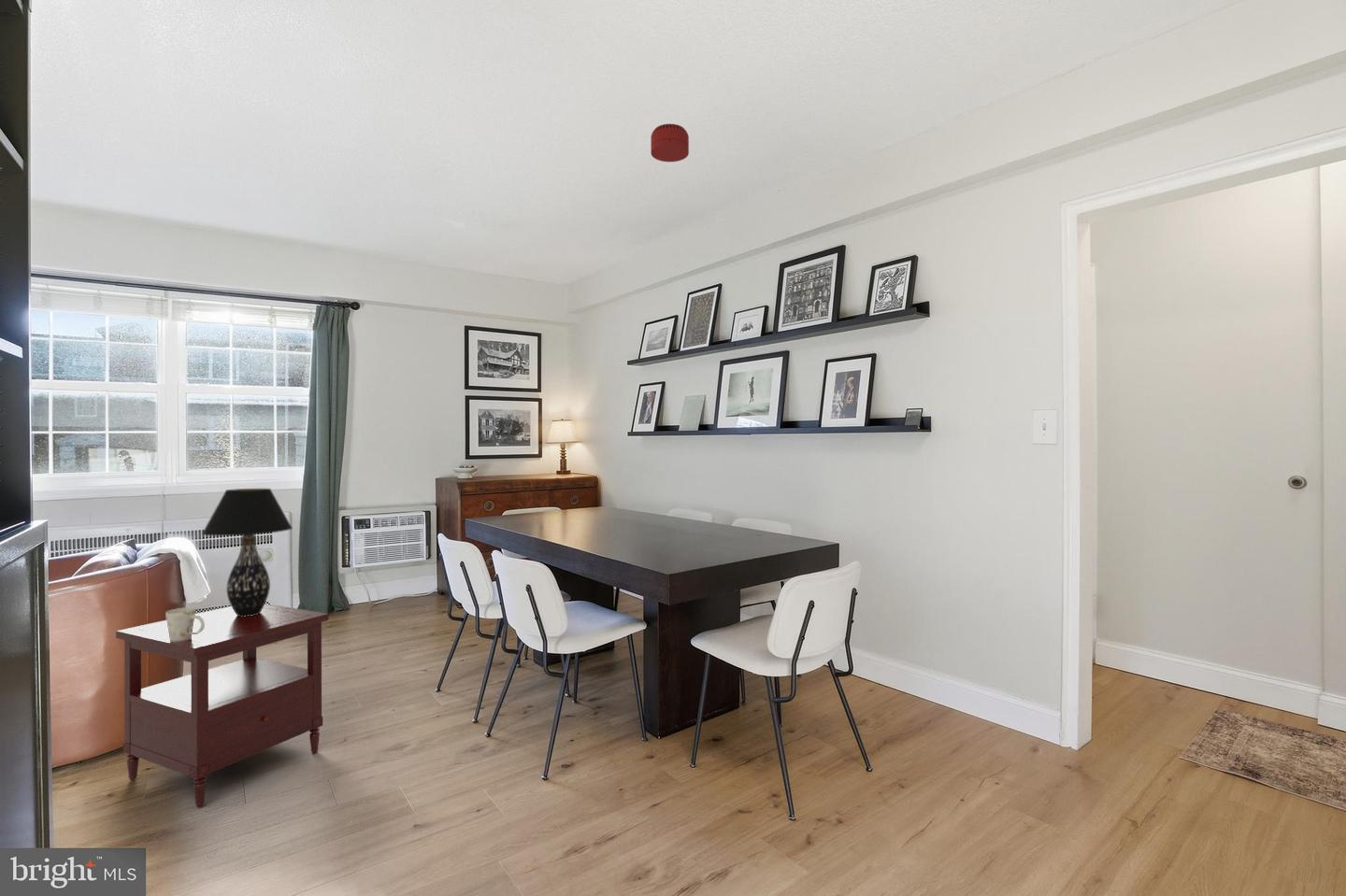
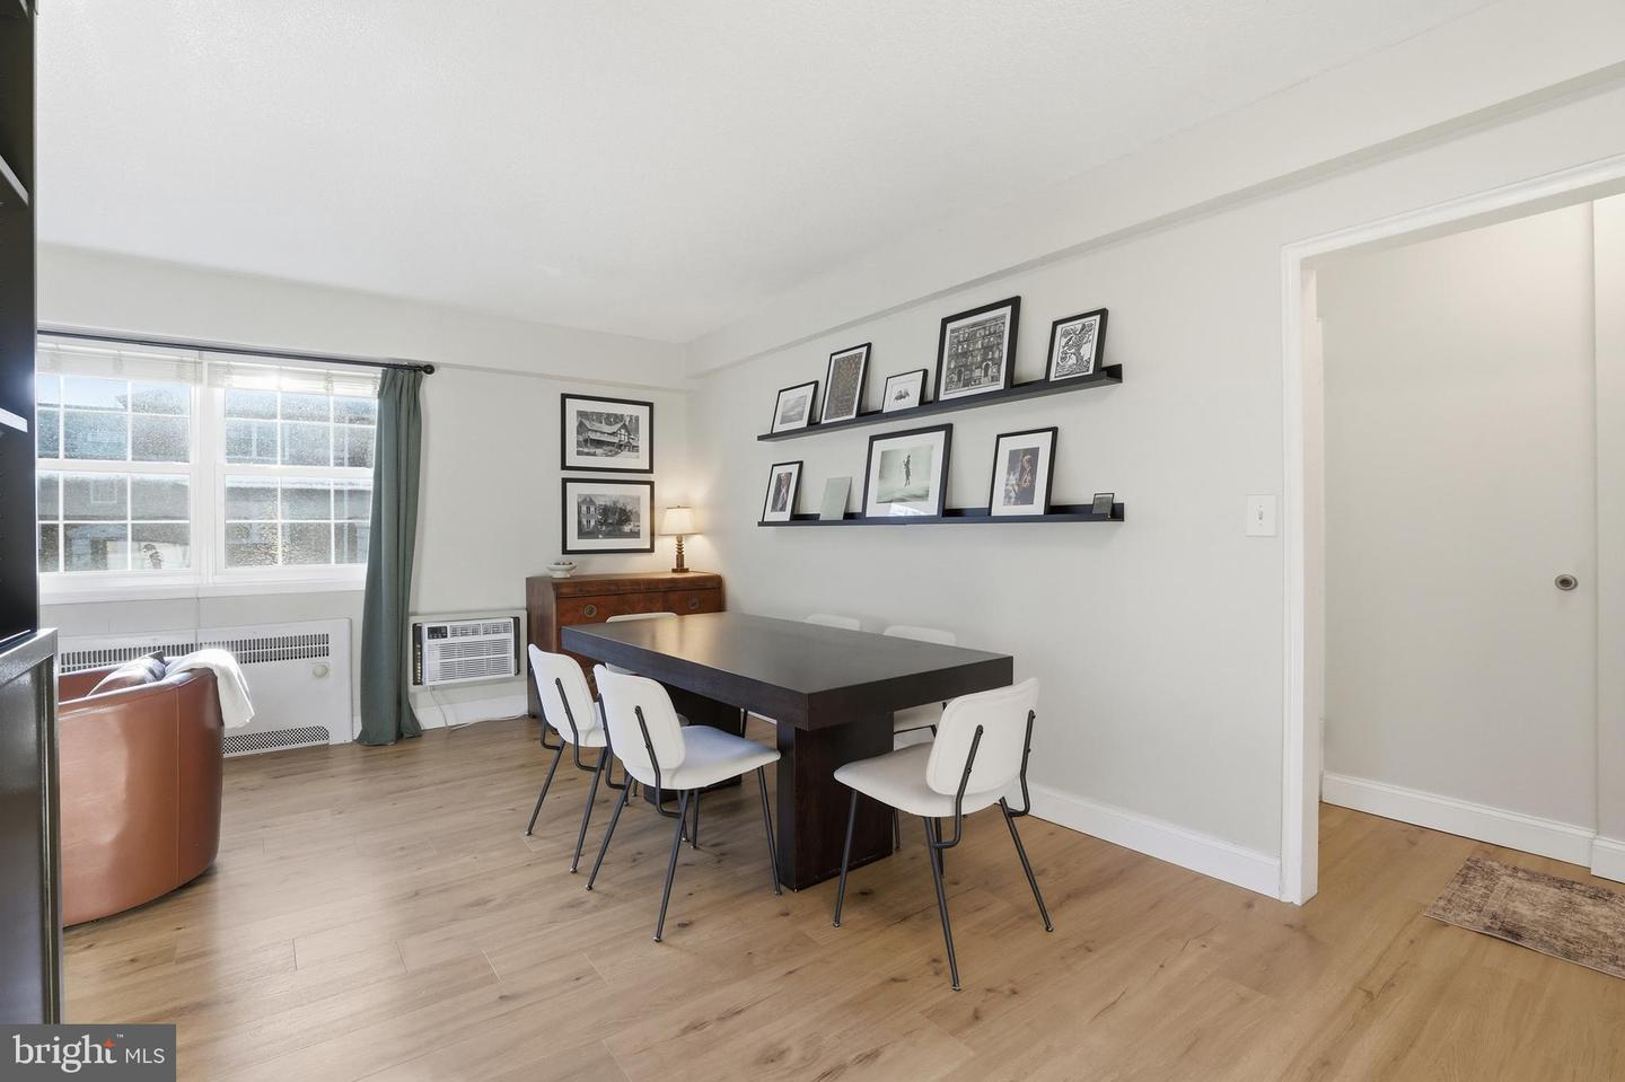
- smoke detector (669, 142)
- mug (187, 624)
- side table (227, 693)
- table lamp (249, 551)
